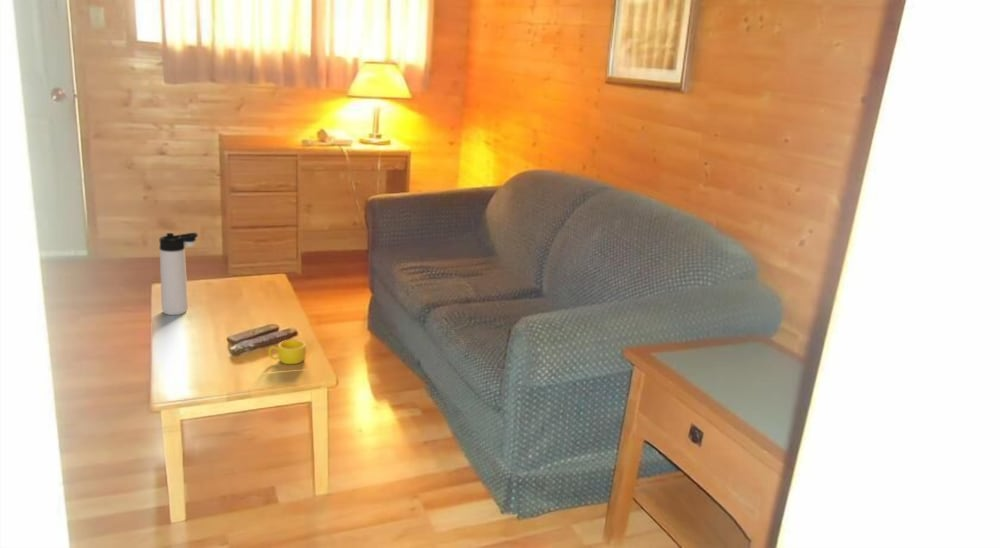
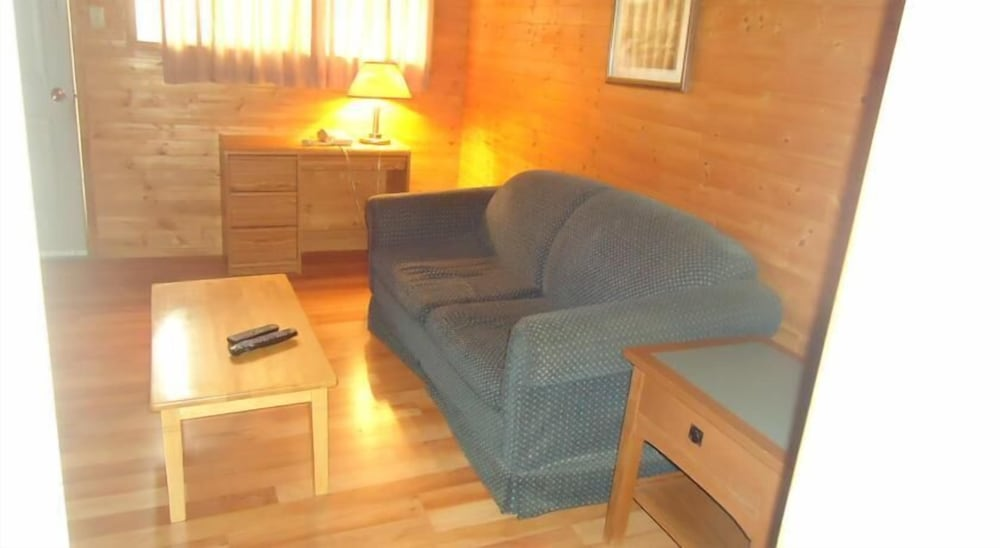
- thermos bottle (179, 273)
- cup (287, 352)
